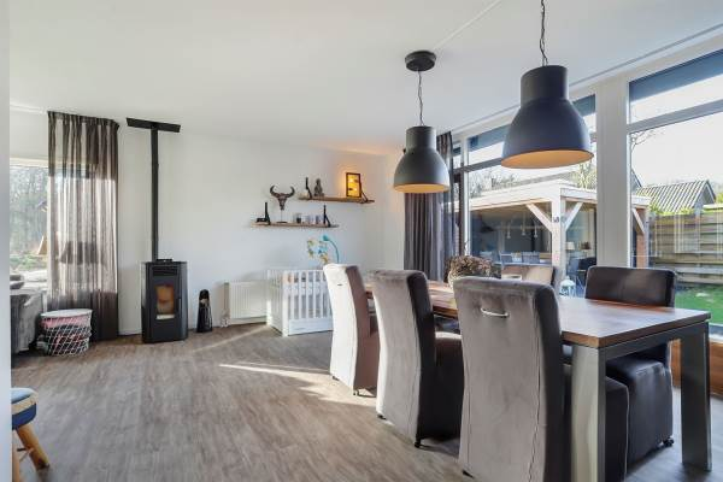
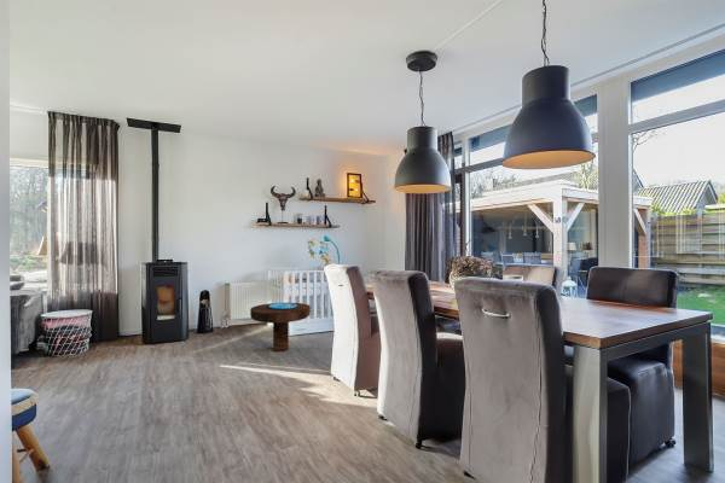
+ side table (280, 327)
